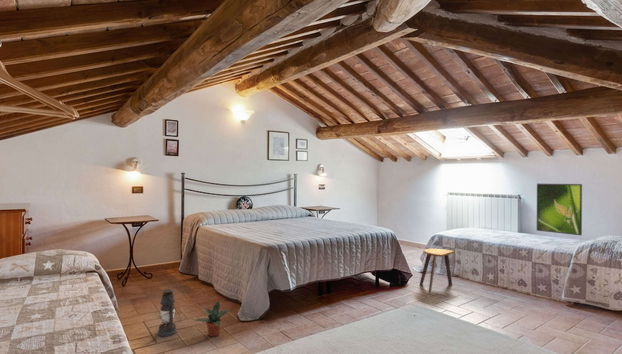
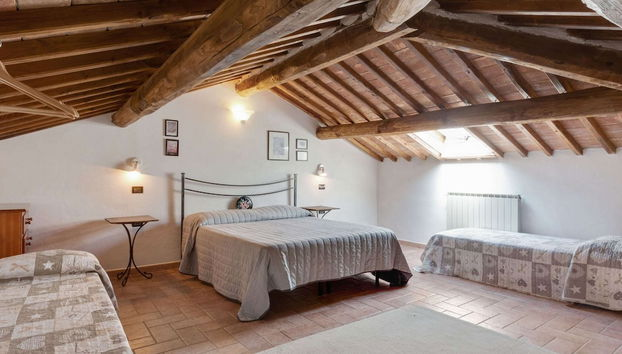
- lantern (168, 310)
- potted plant (213, 319)
- stool (434, 269)
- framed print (558, 208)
